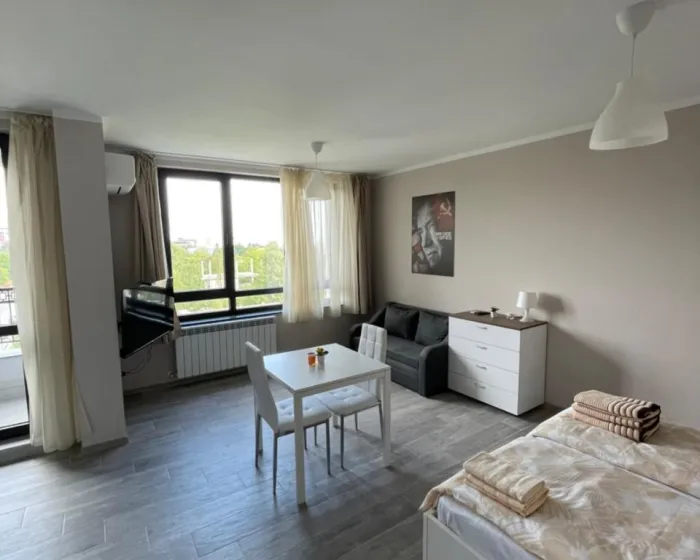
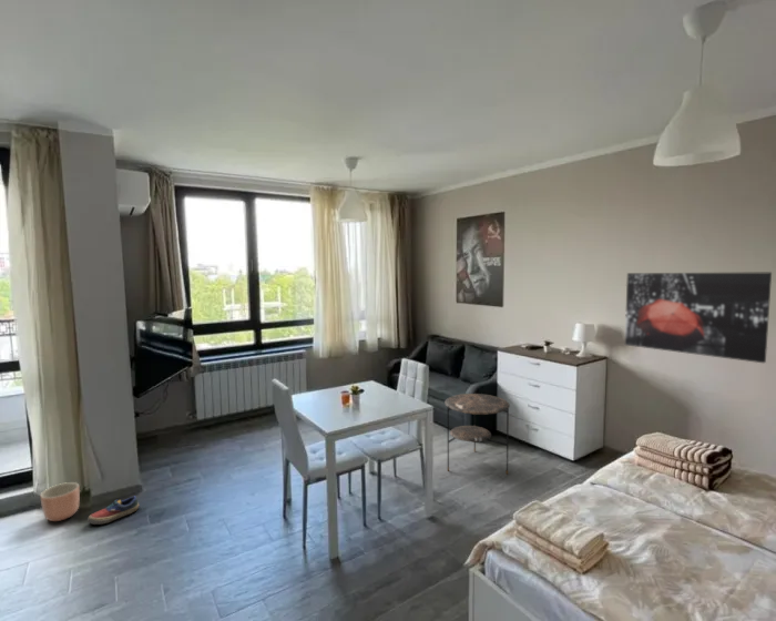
+ side table (477, 434)
+ wall art (688, 313)
+ planter (61, 502)
+ shoe (113, 509)
